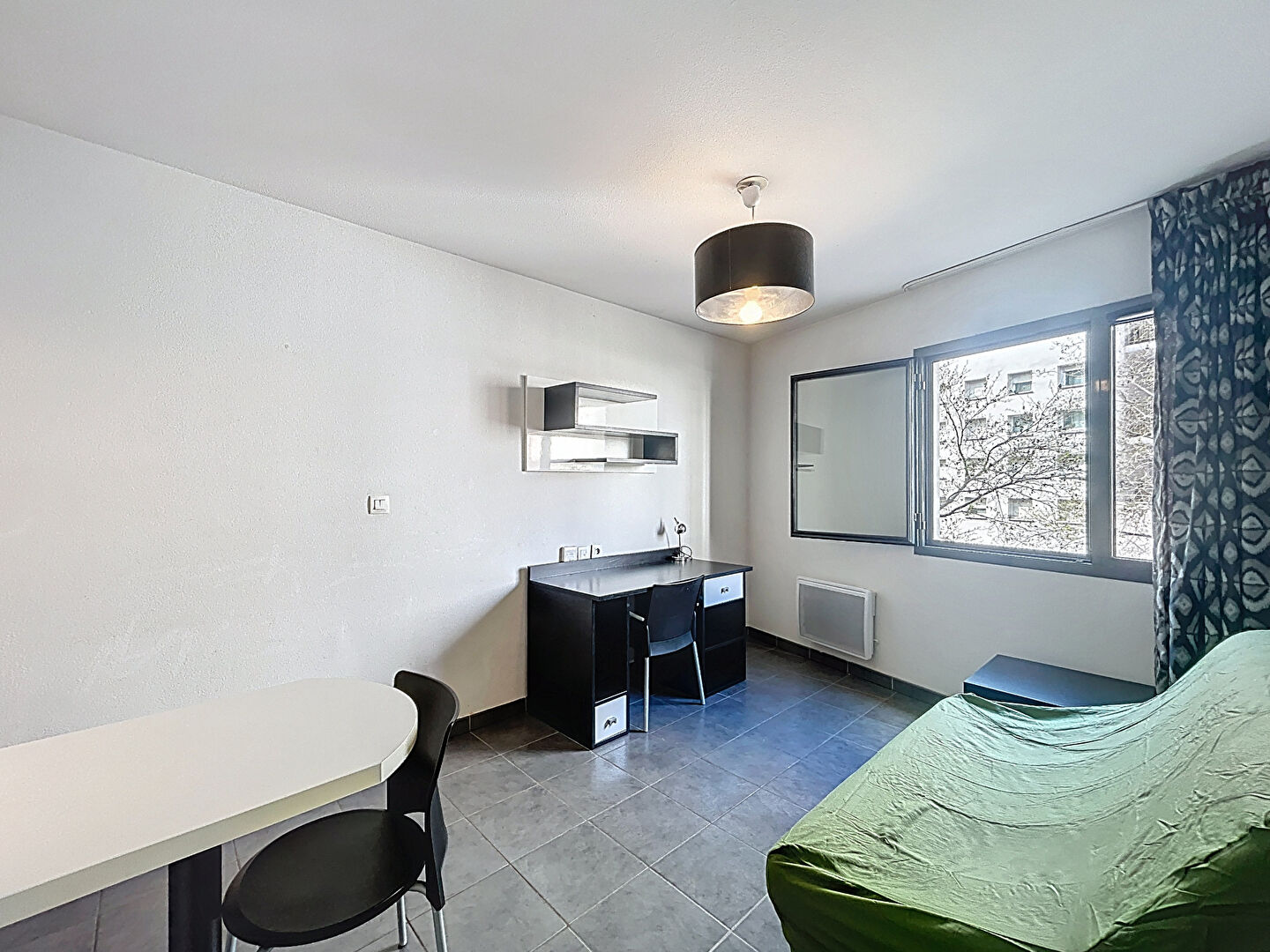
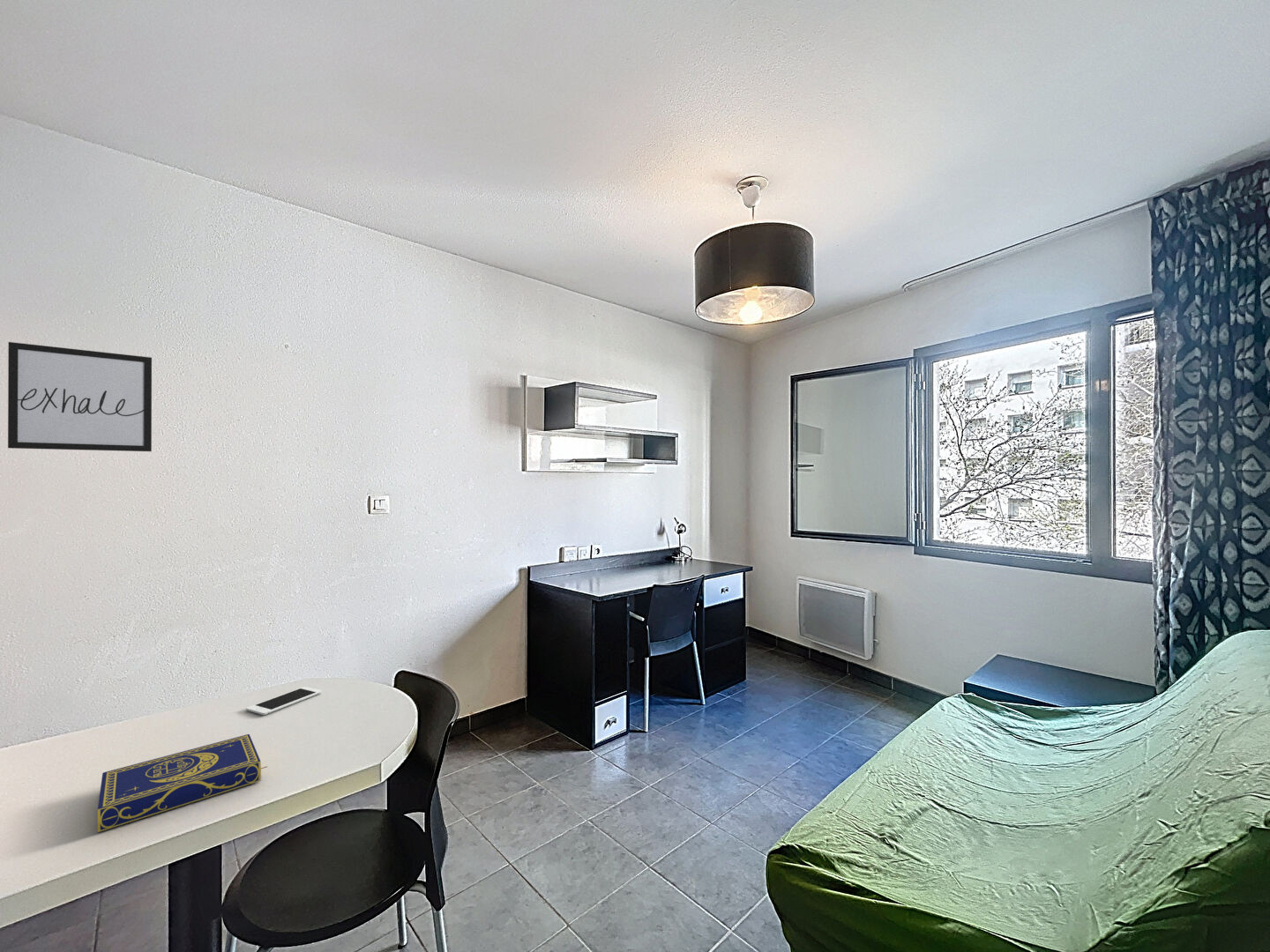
+ cell phone (285, 700)
+ wall art (84, 399)
+ book (187, 776)
